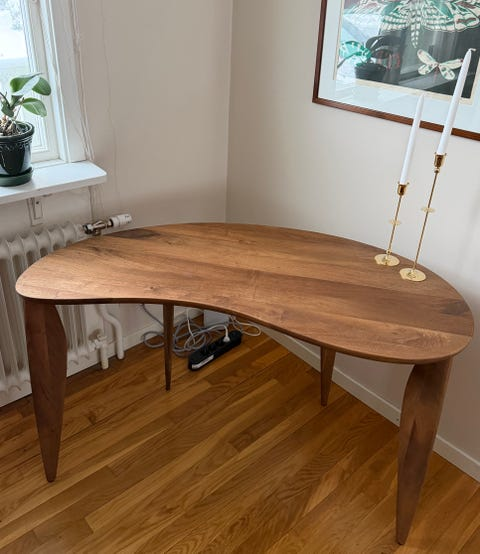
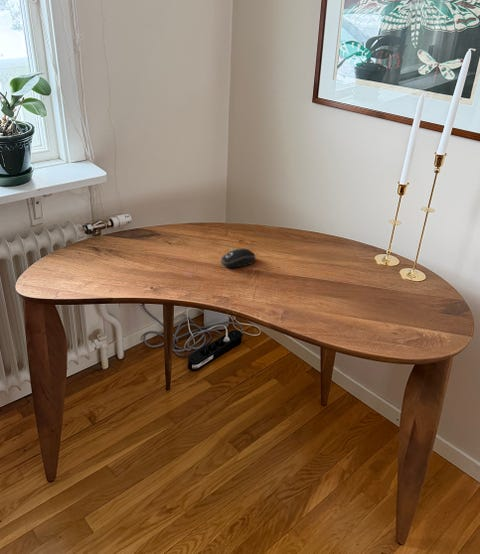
+ computer mouse (238, 256)
